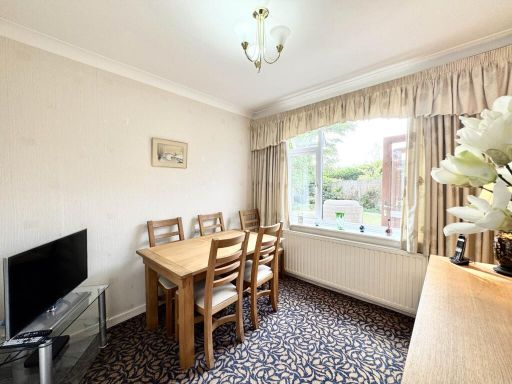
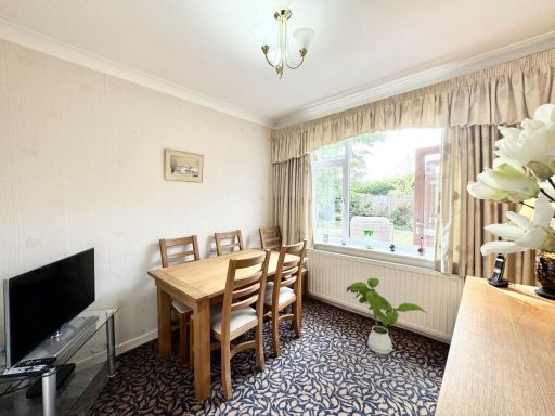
+ house plant (378, 316)
